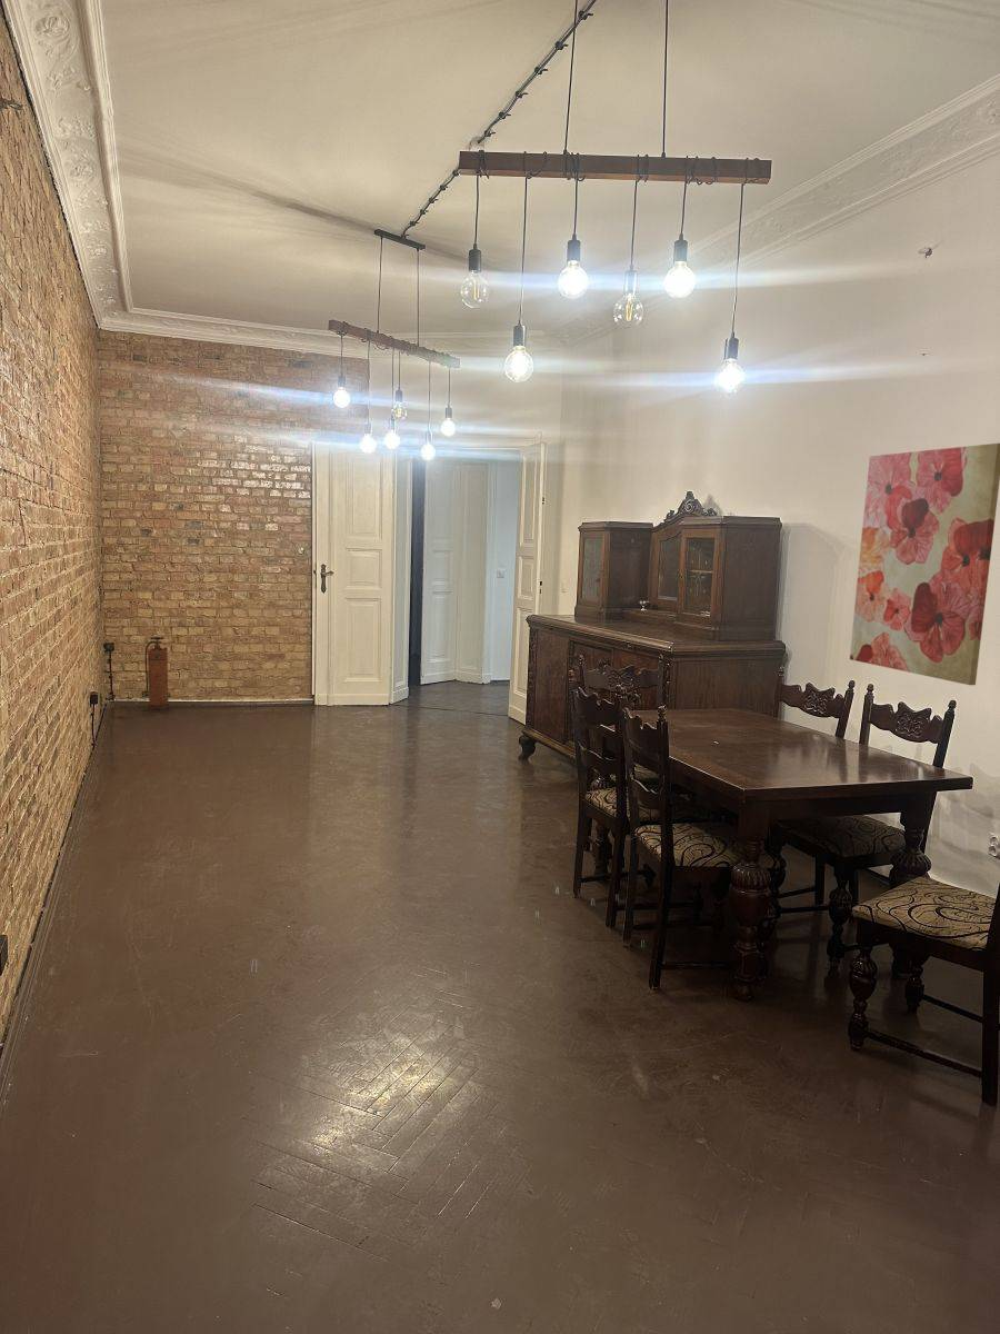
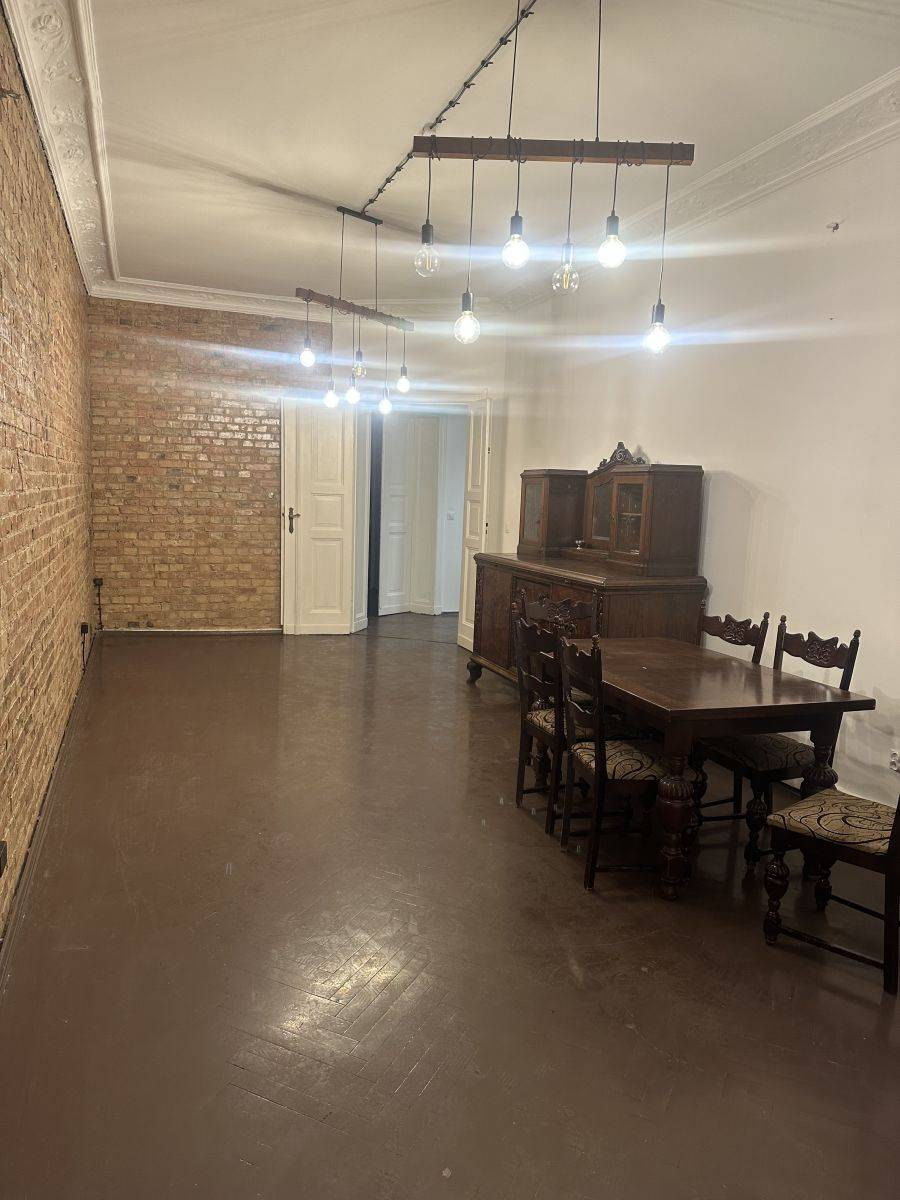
- fire extinguisher (158, 673)
- wall art (918, 563)
